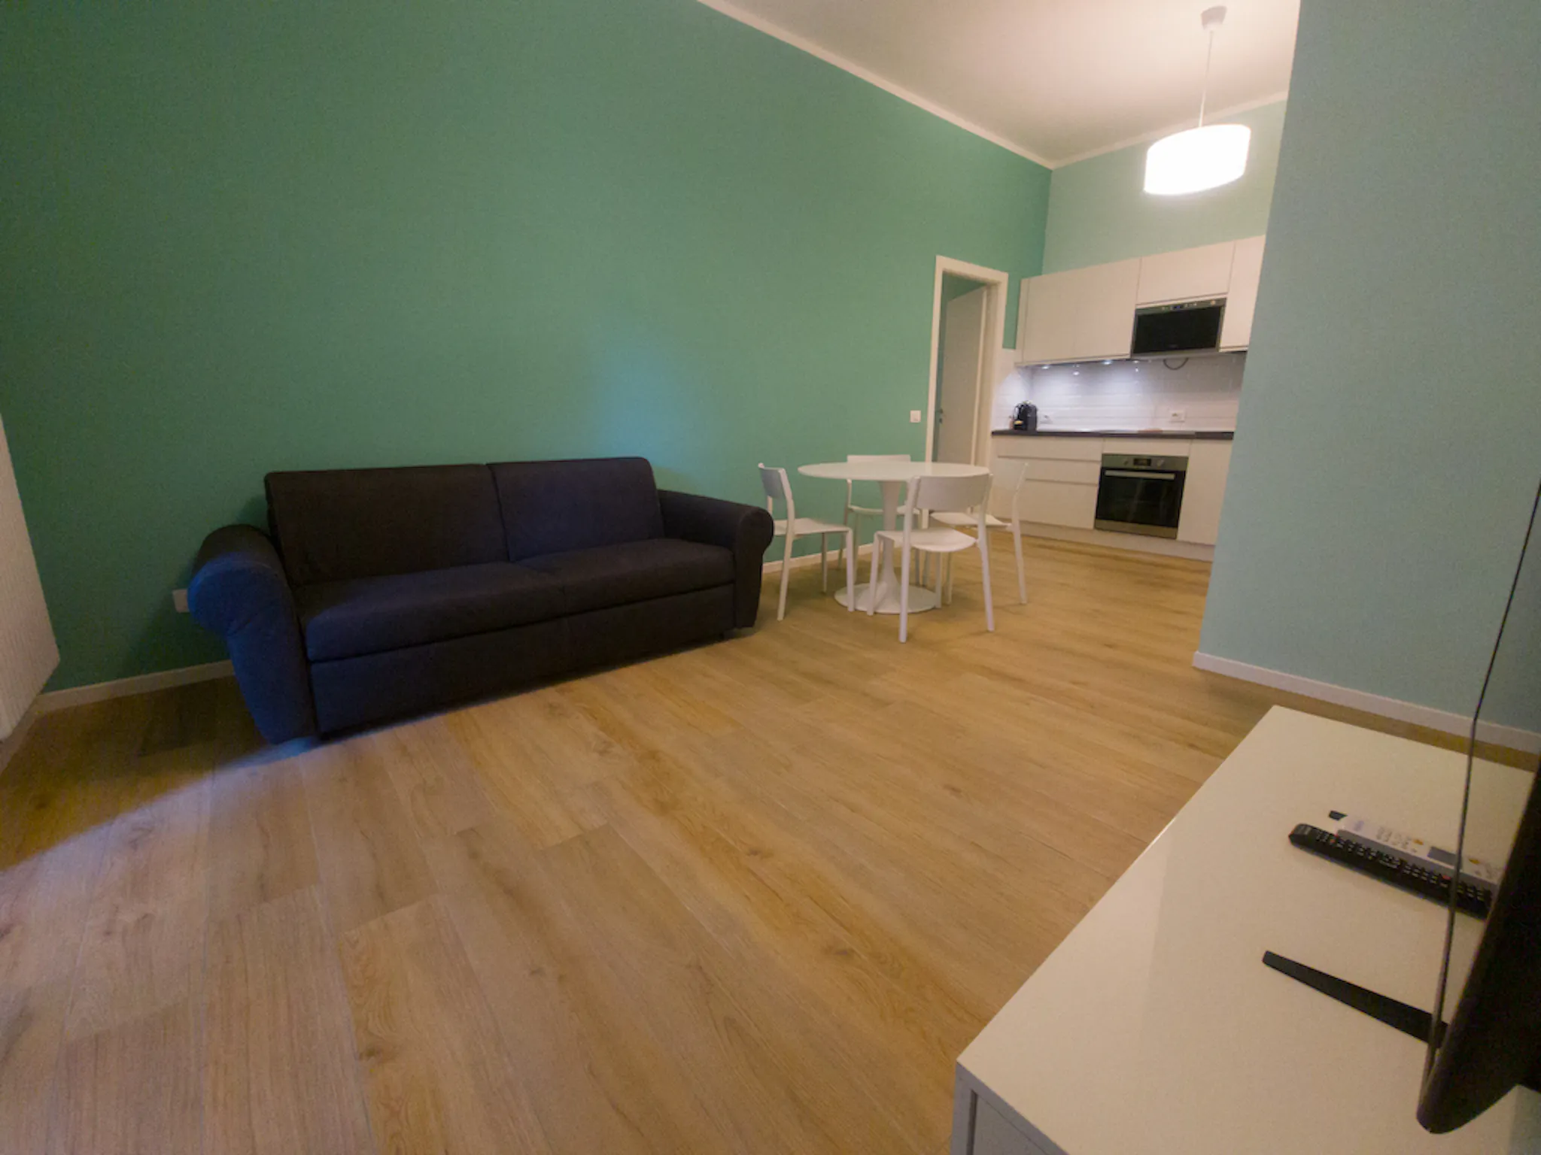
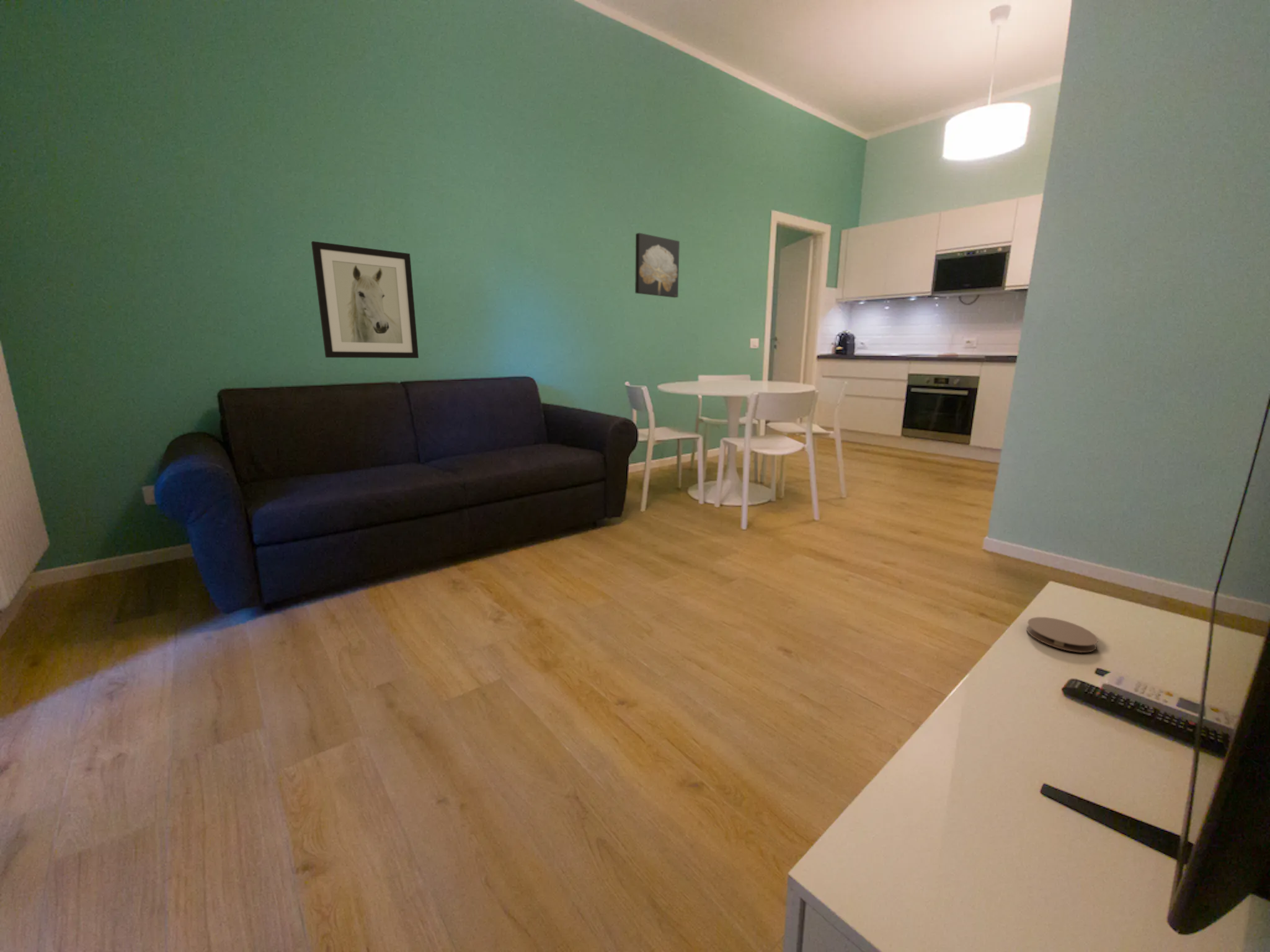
+ coaster (1060, 633)
+ wall art (657, 267)
+ wall art (368, 304)
